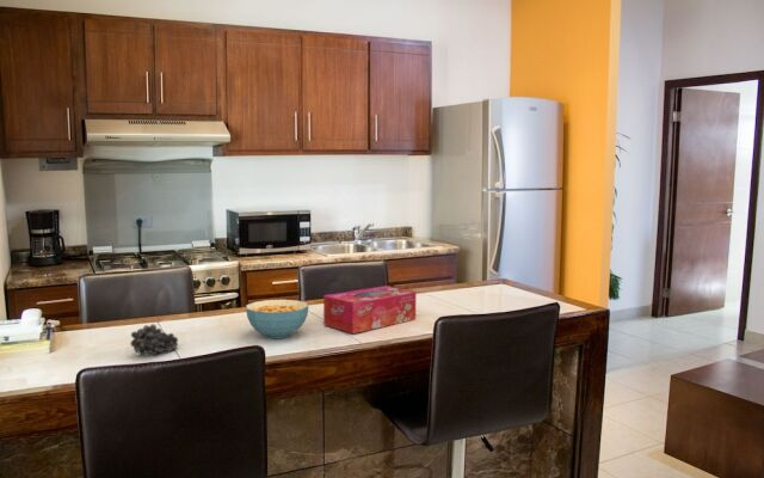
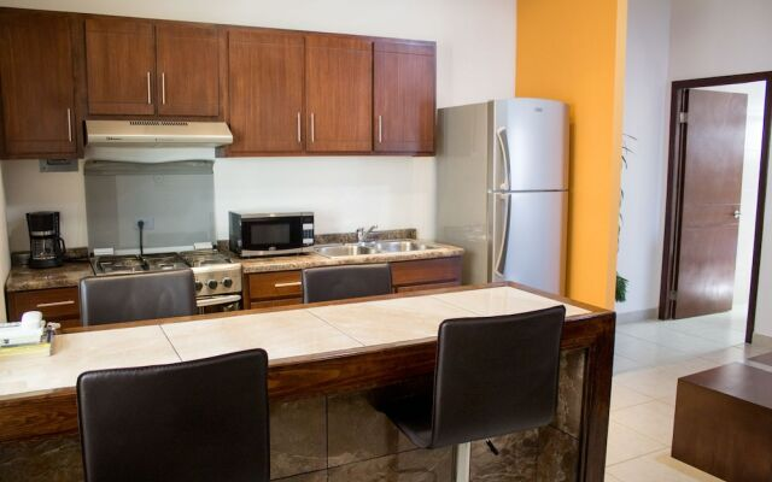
- fruit (156, 338)
- cereal bowl (277, 320)
- tissue box (370, 307)
